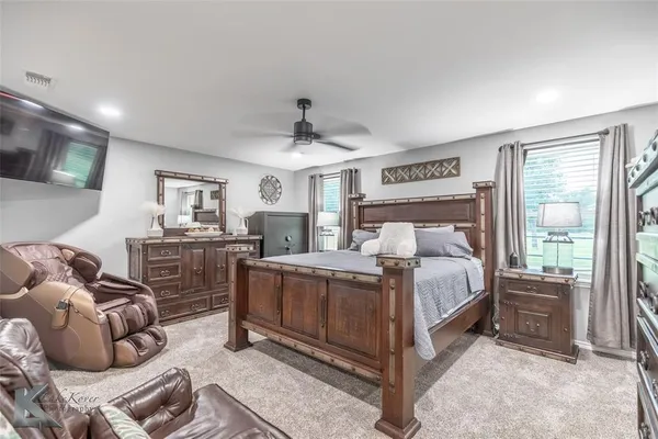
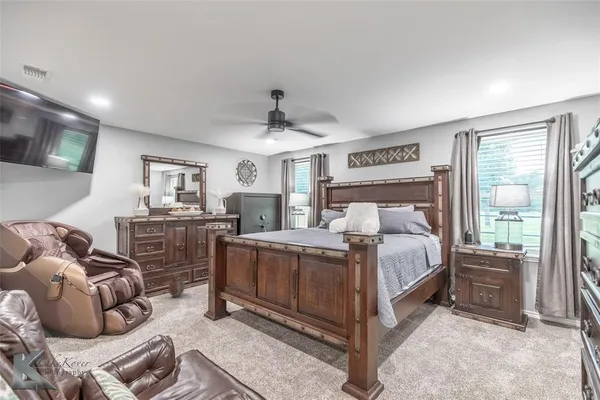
+ vase (176, 285)
